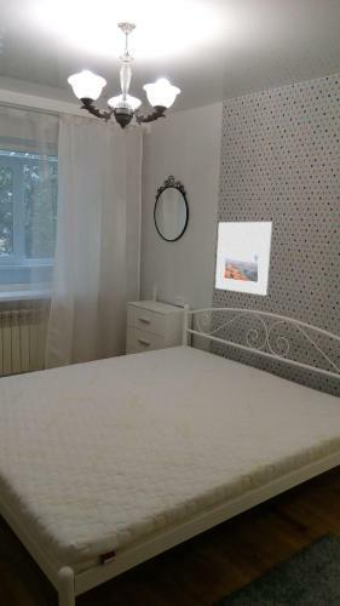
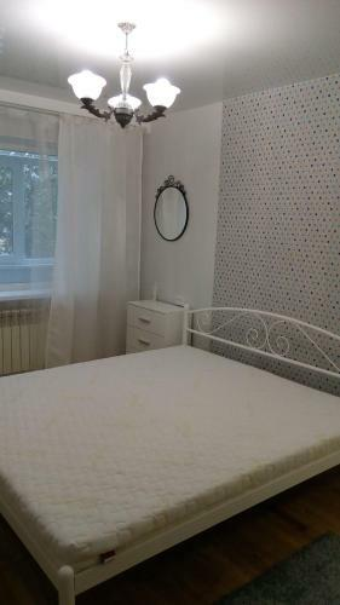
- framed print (241, 257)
